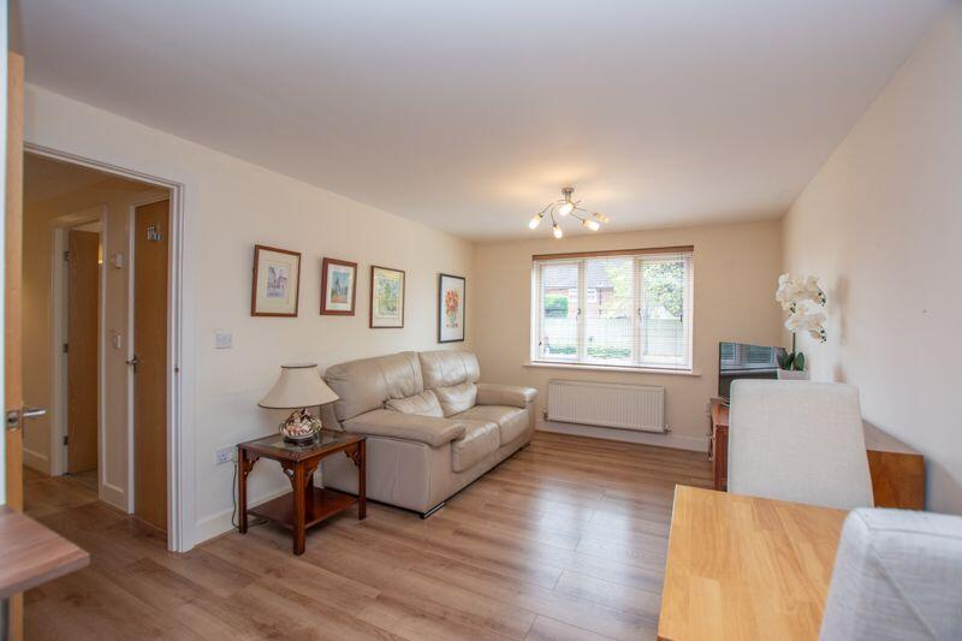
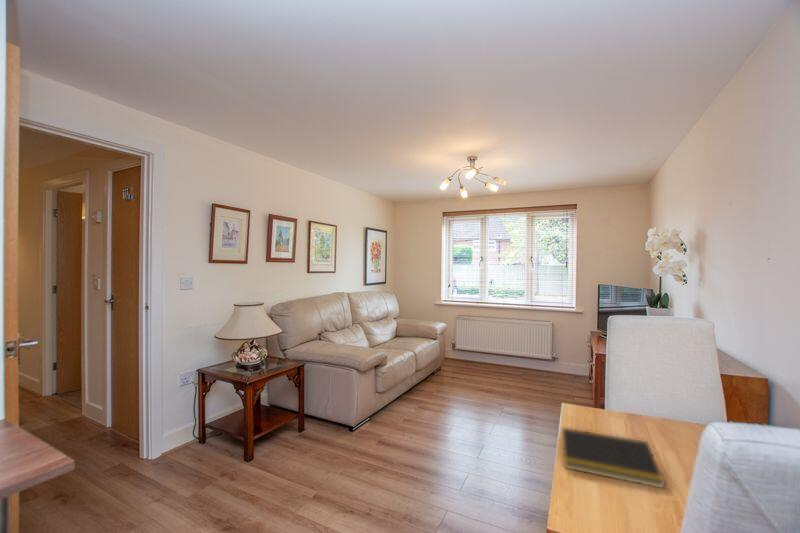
+ notepad (607, 454)
